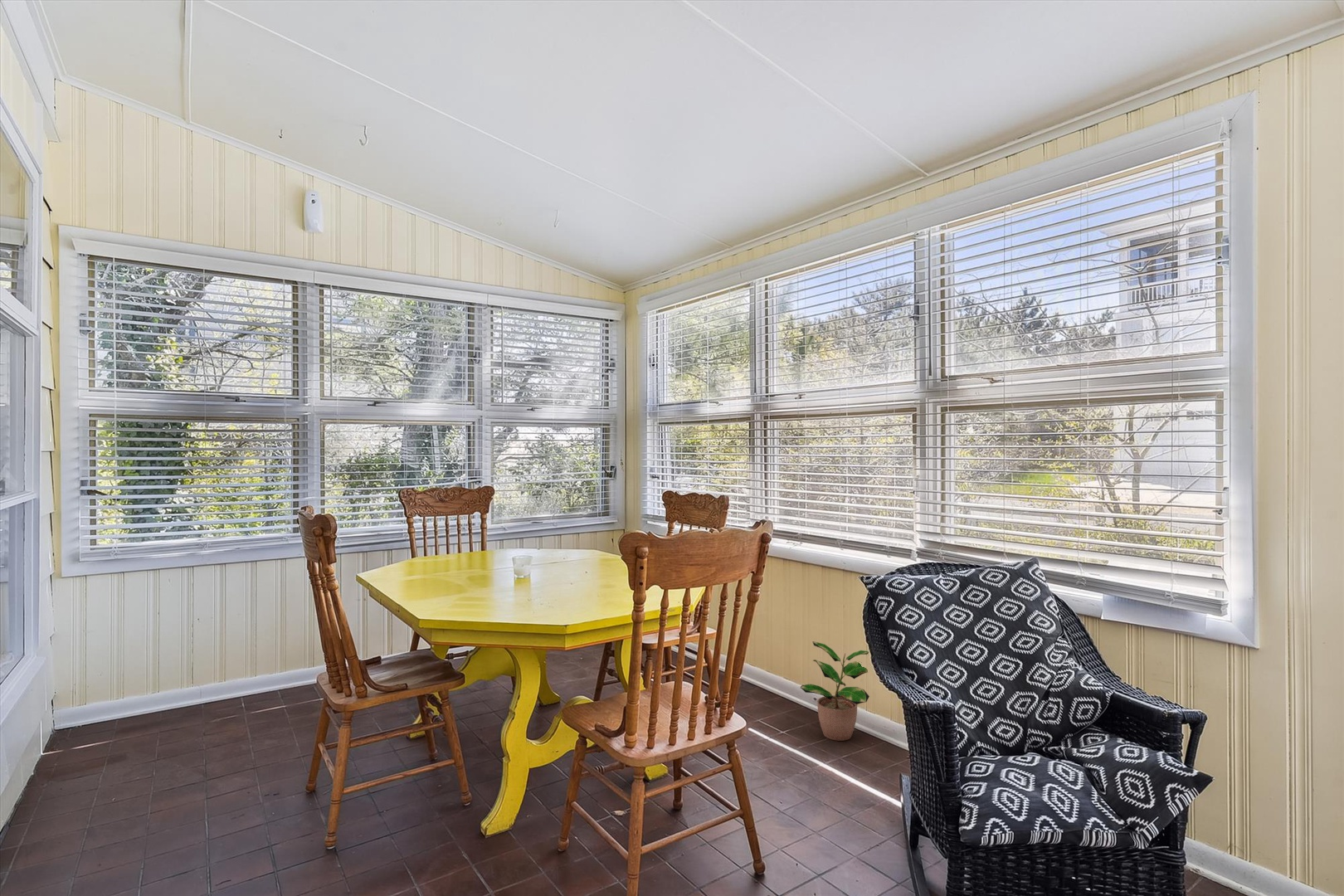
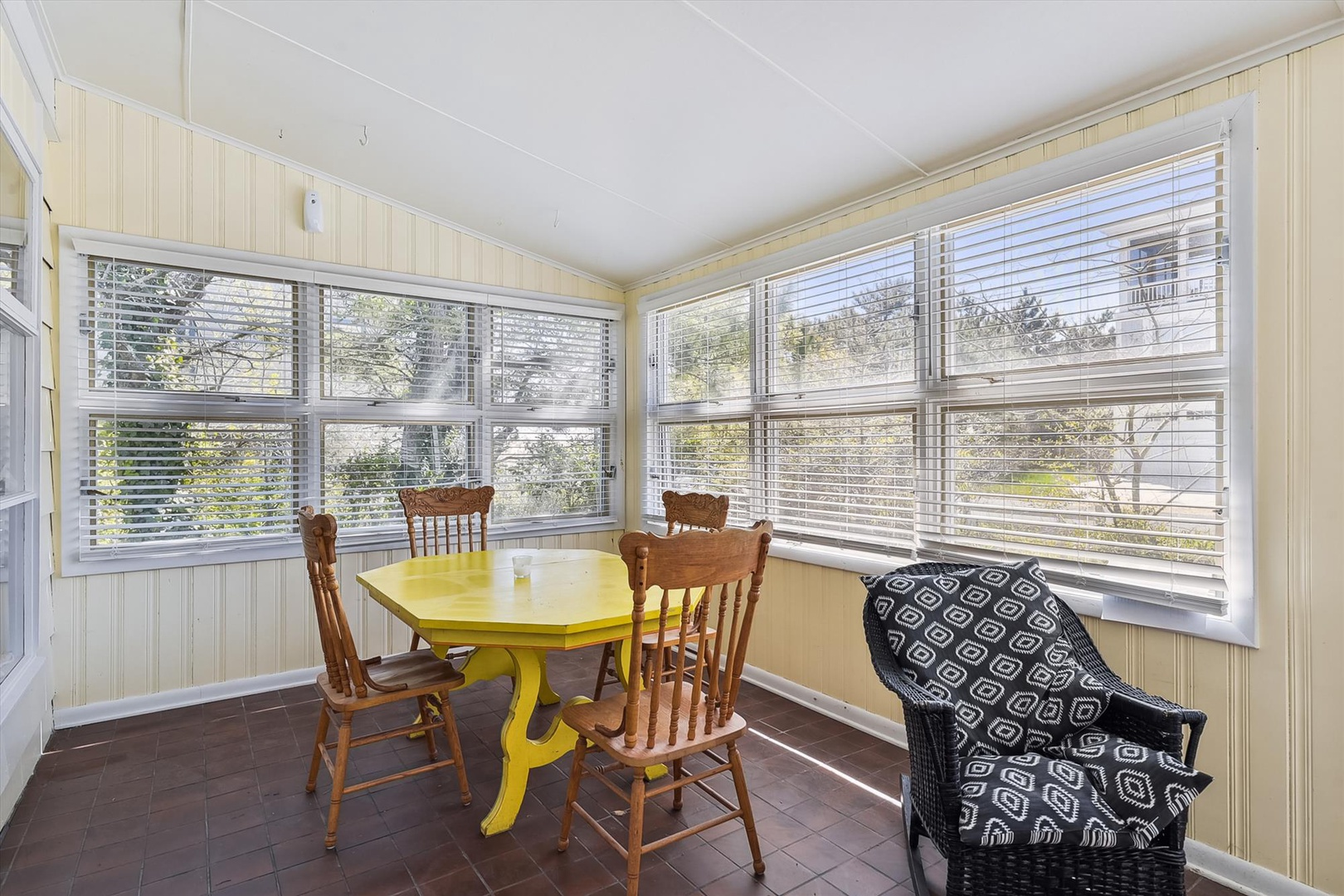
- potted plant (841, 689)
